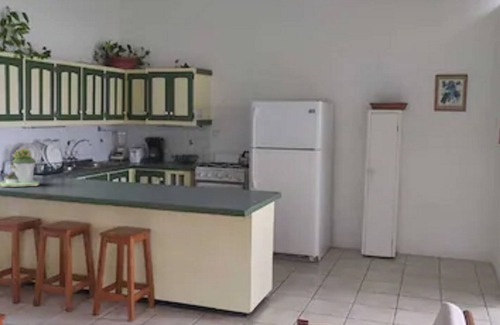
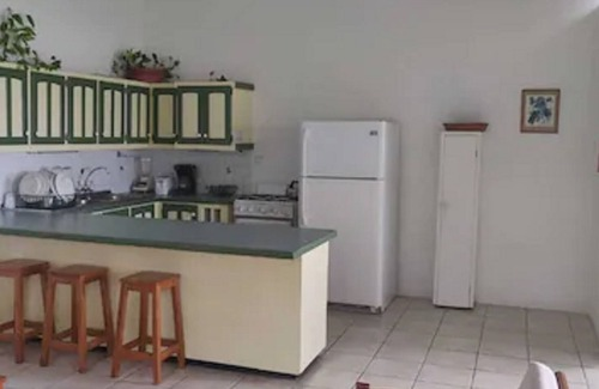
- succulent planter (18, 165)
